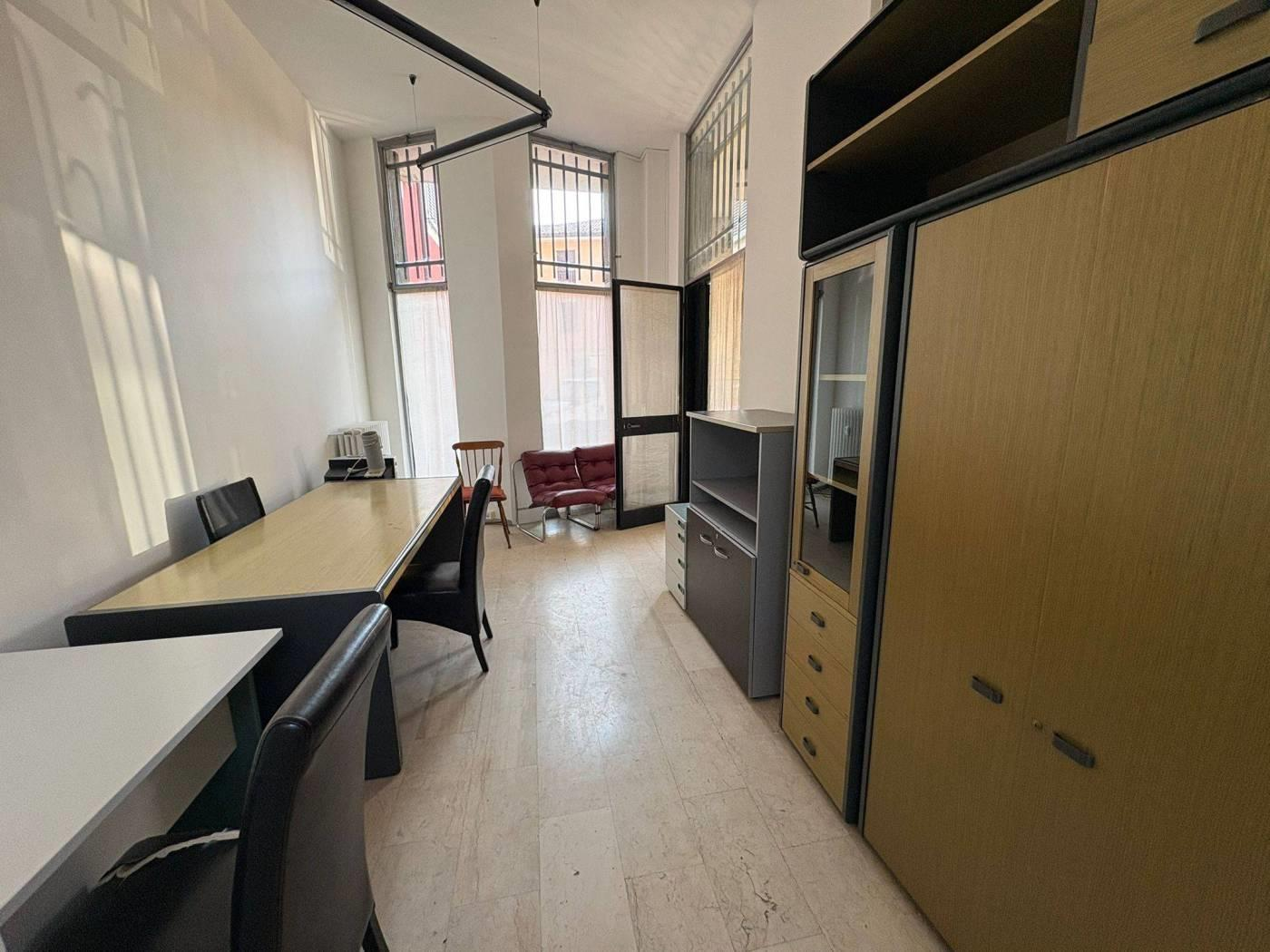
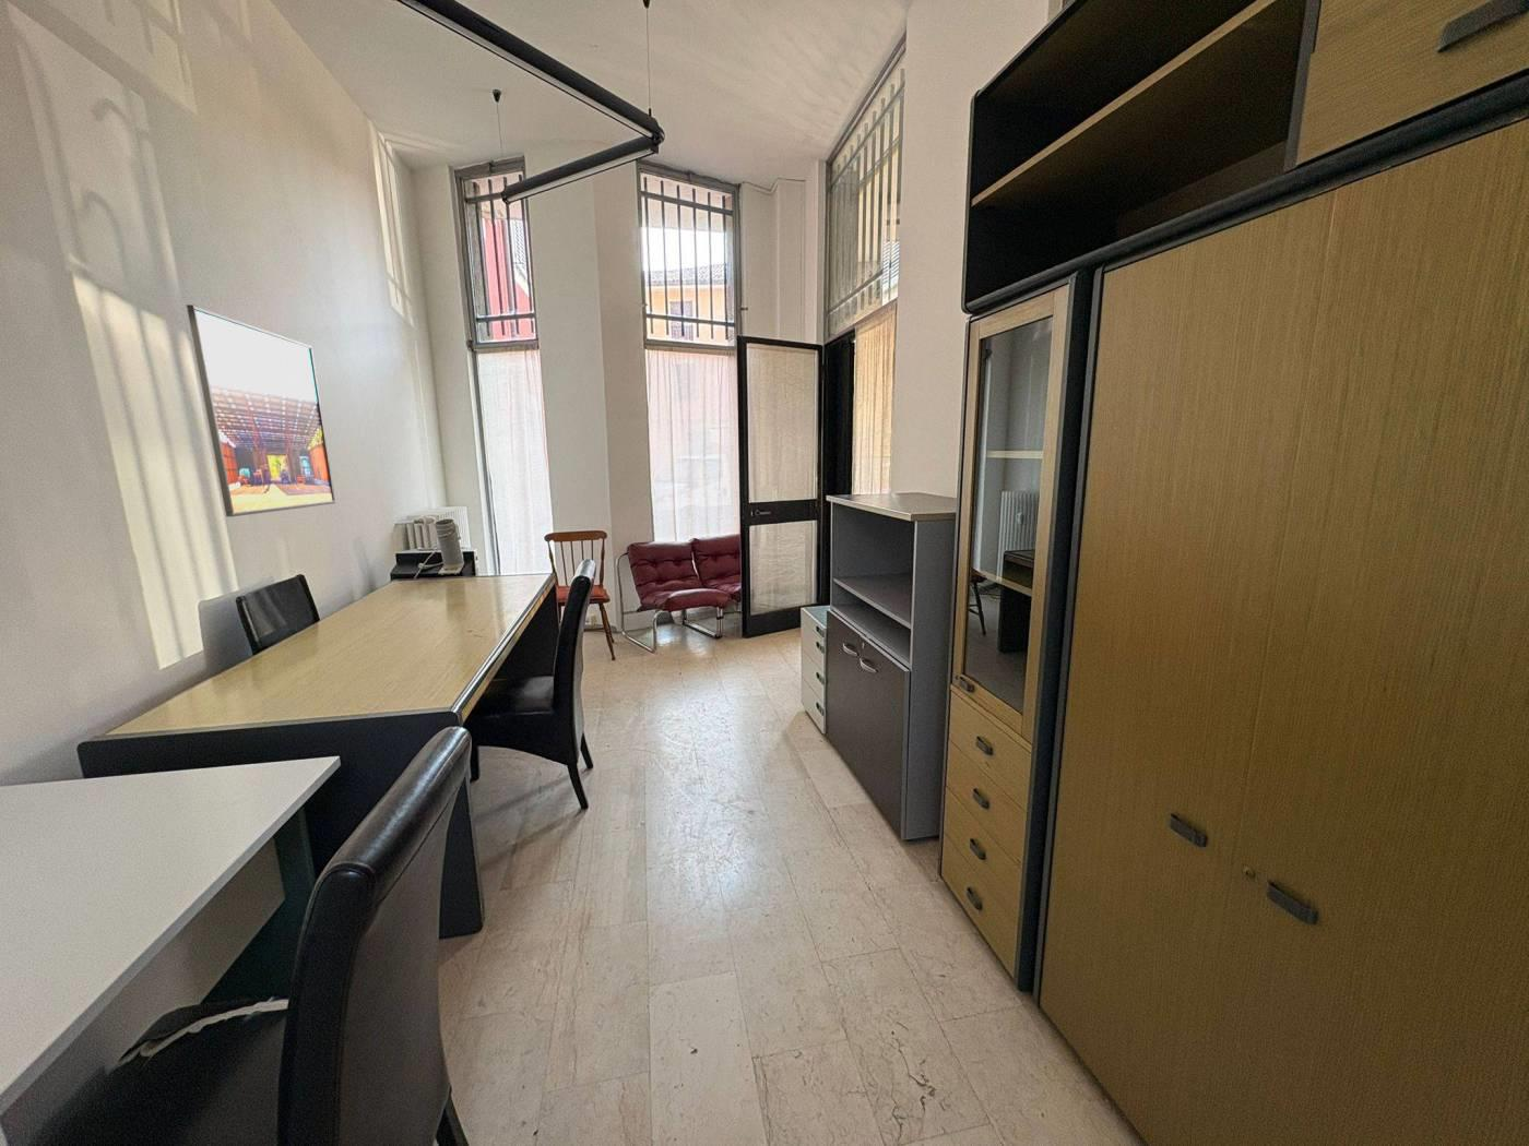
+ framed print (273, 421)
